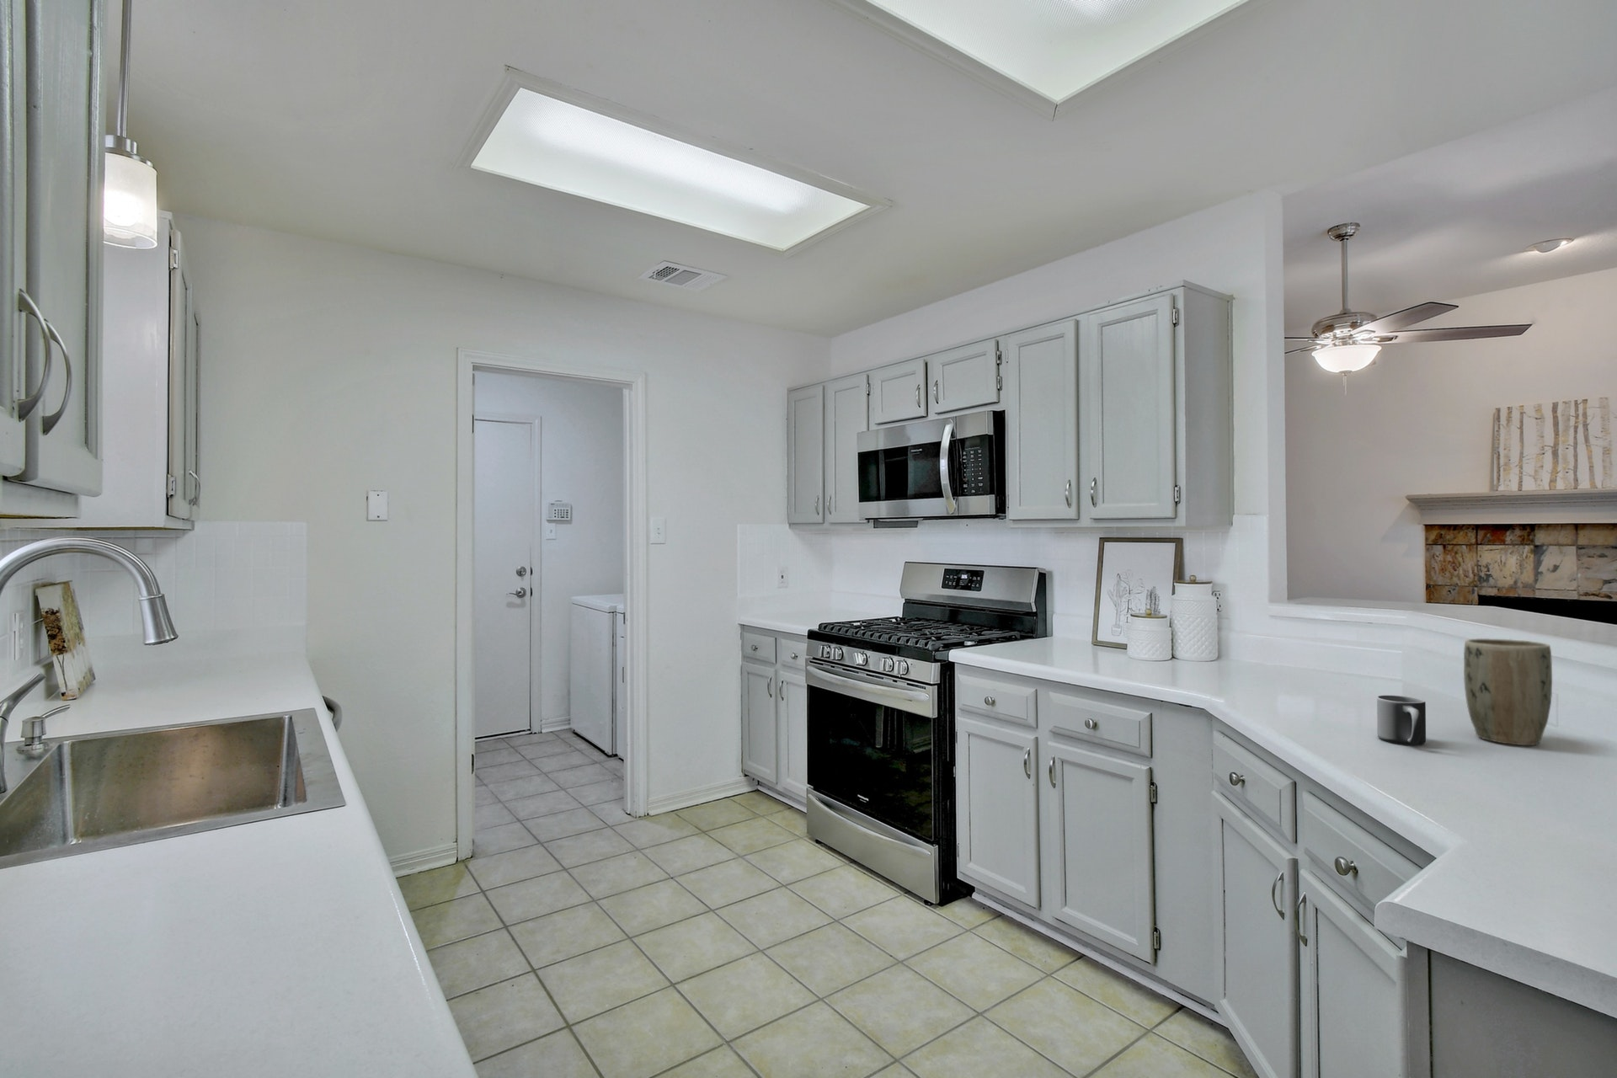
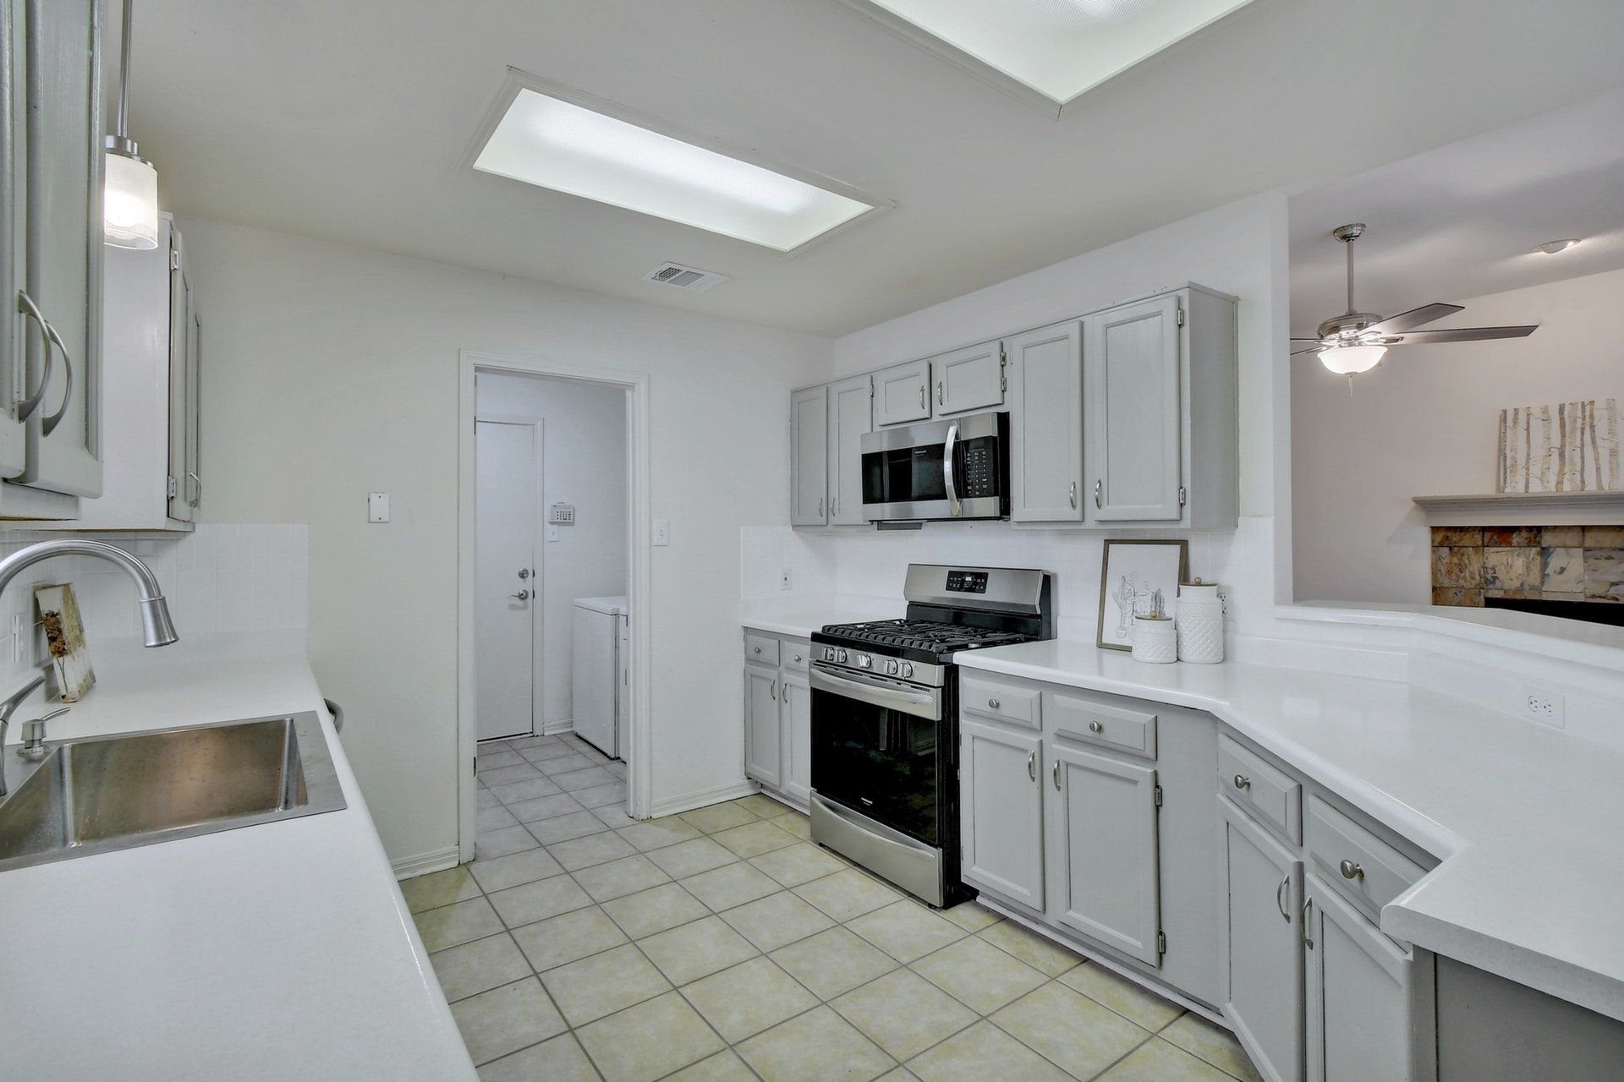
- plant pot (1506, 691)
- mug (1404, 721)
